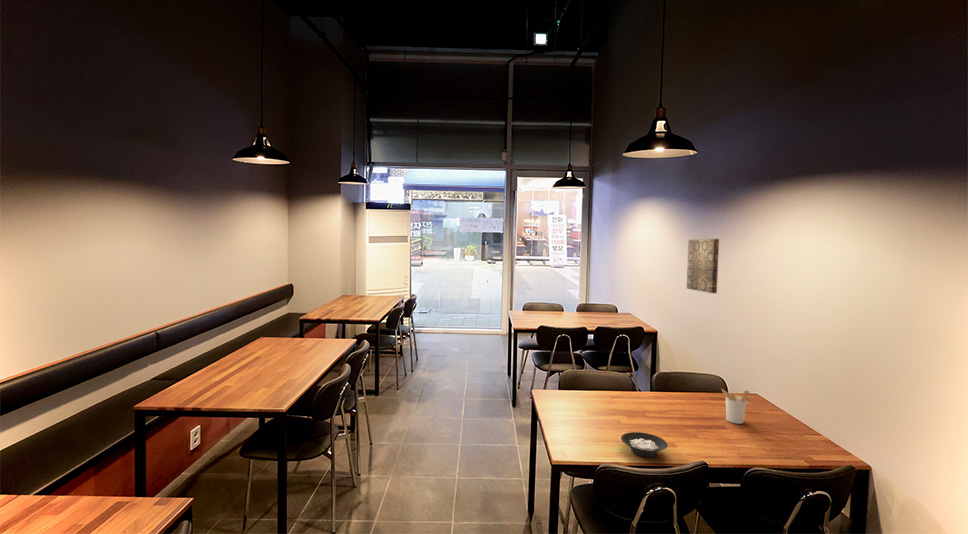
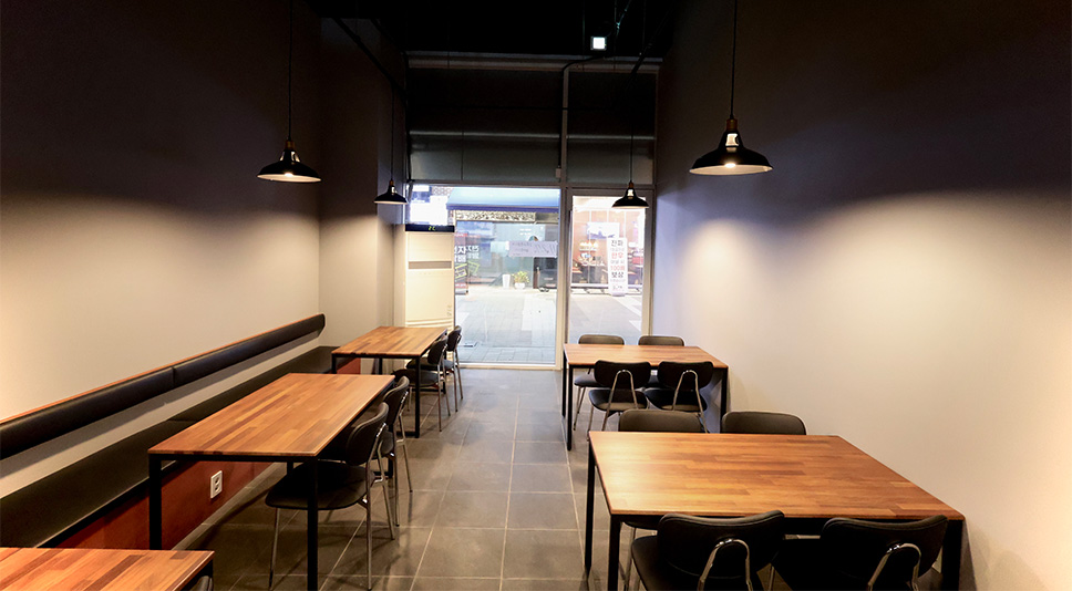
- cereal bowl (643, 446)
- wall art (701, 265)
- utensil holder (733, 405)
